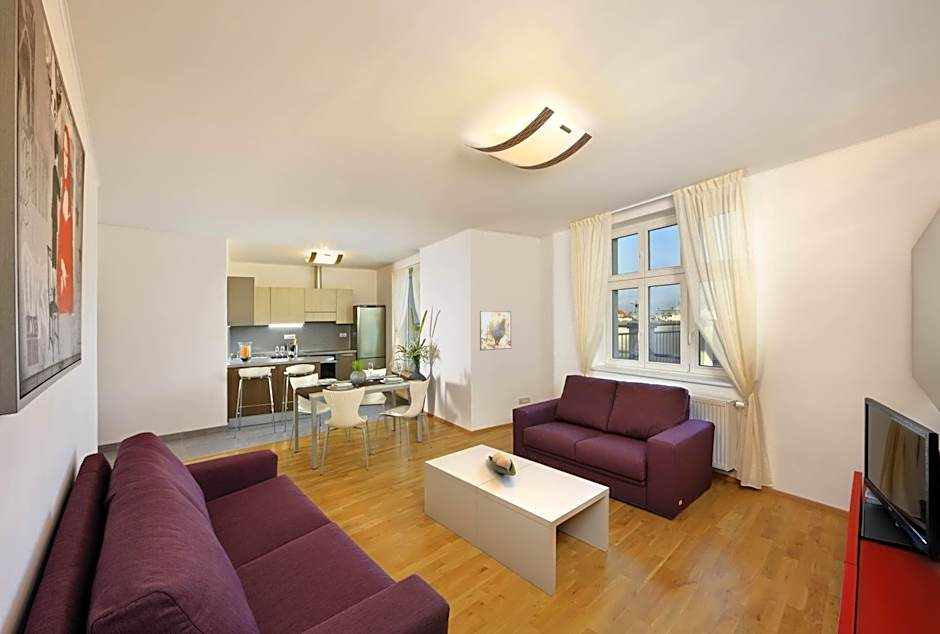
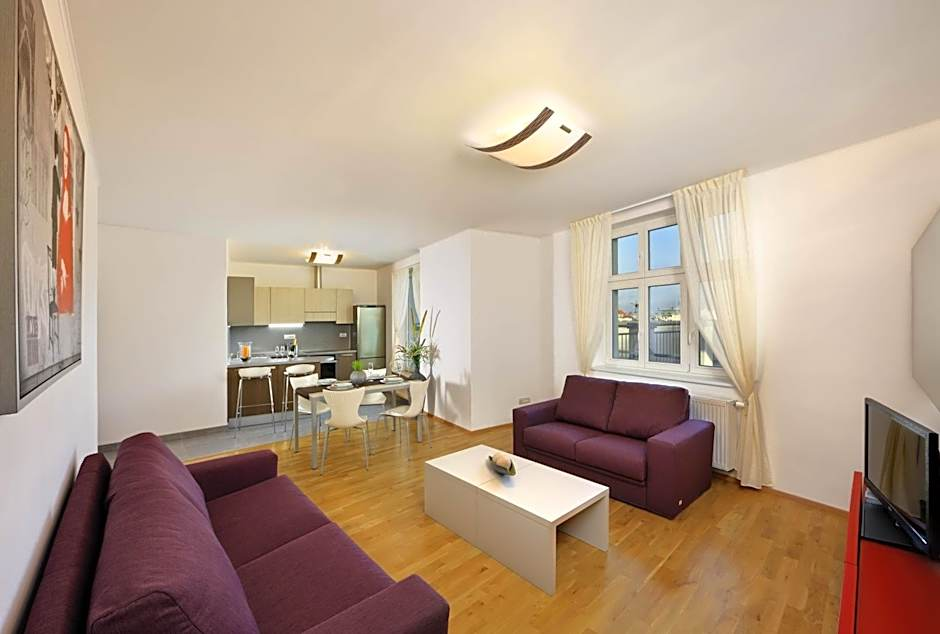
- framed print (496, 330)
